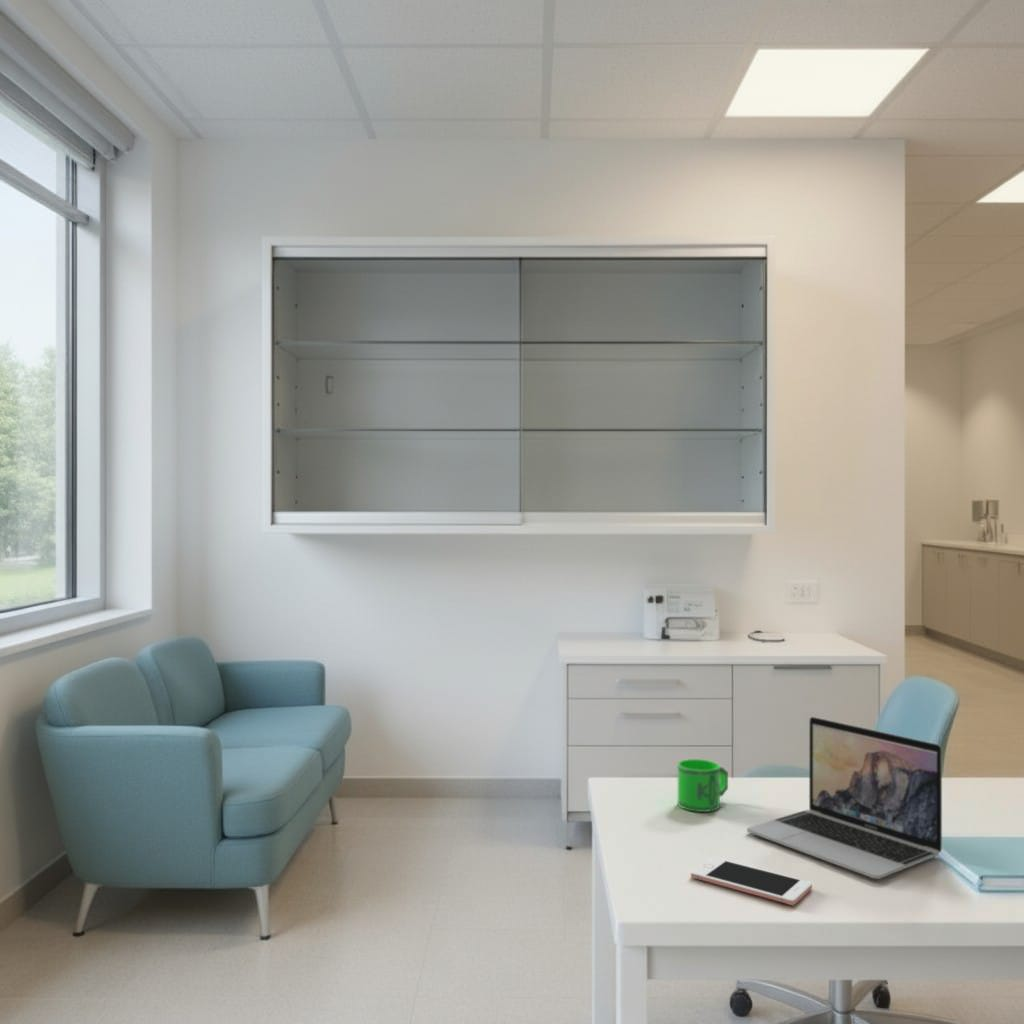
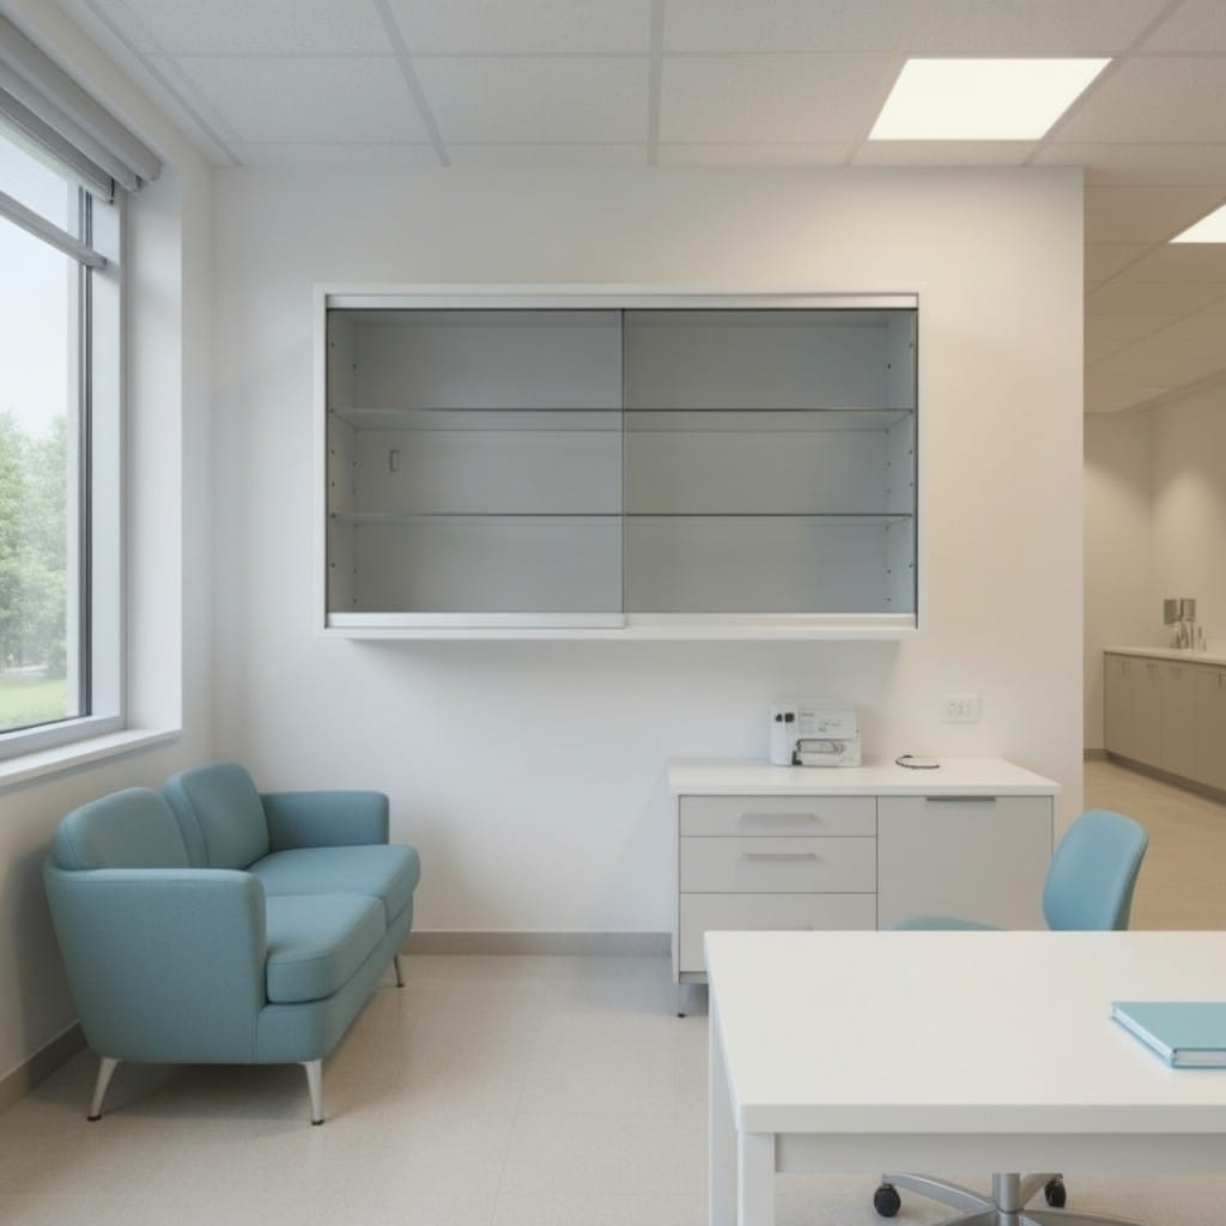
- cell phone (750, 879)
- laptop (840, 790)
- mug (704, 783)
